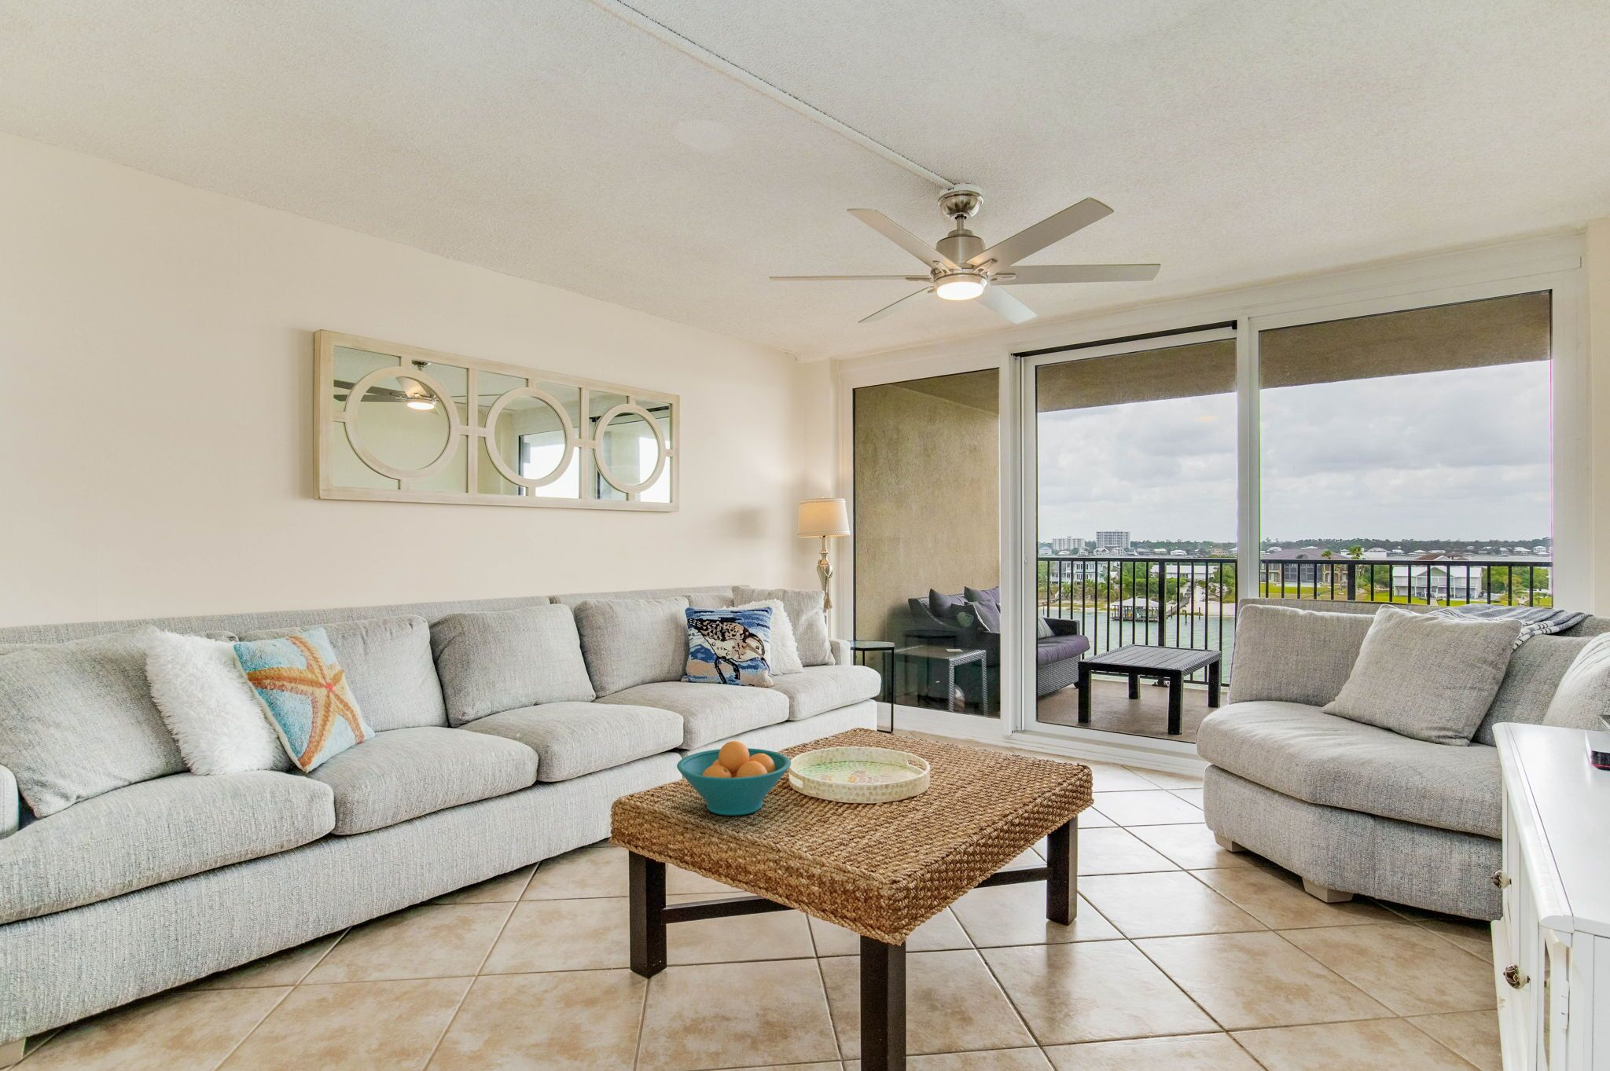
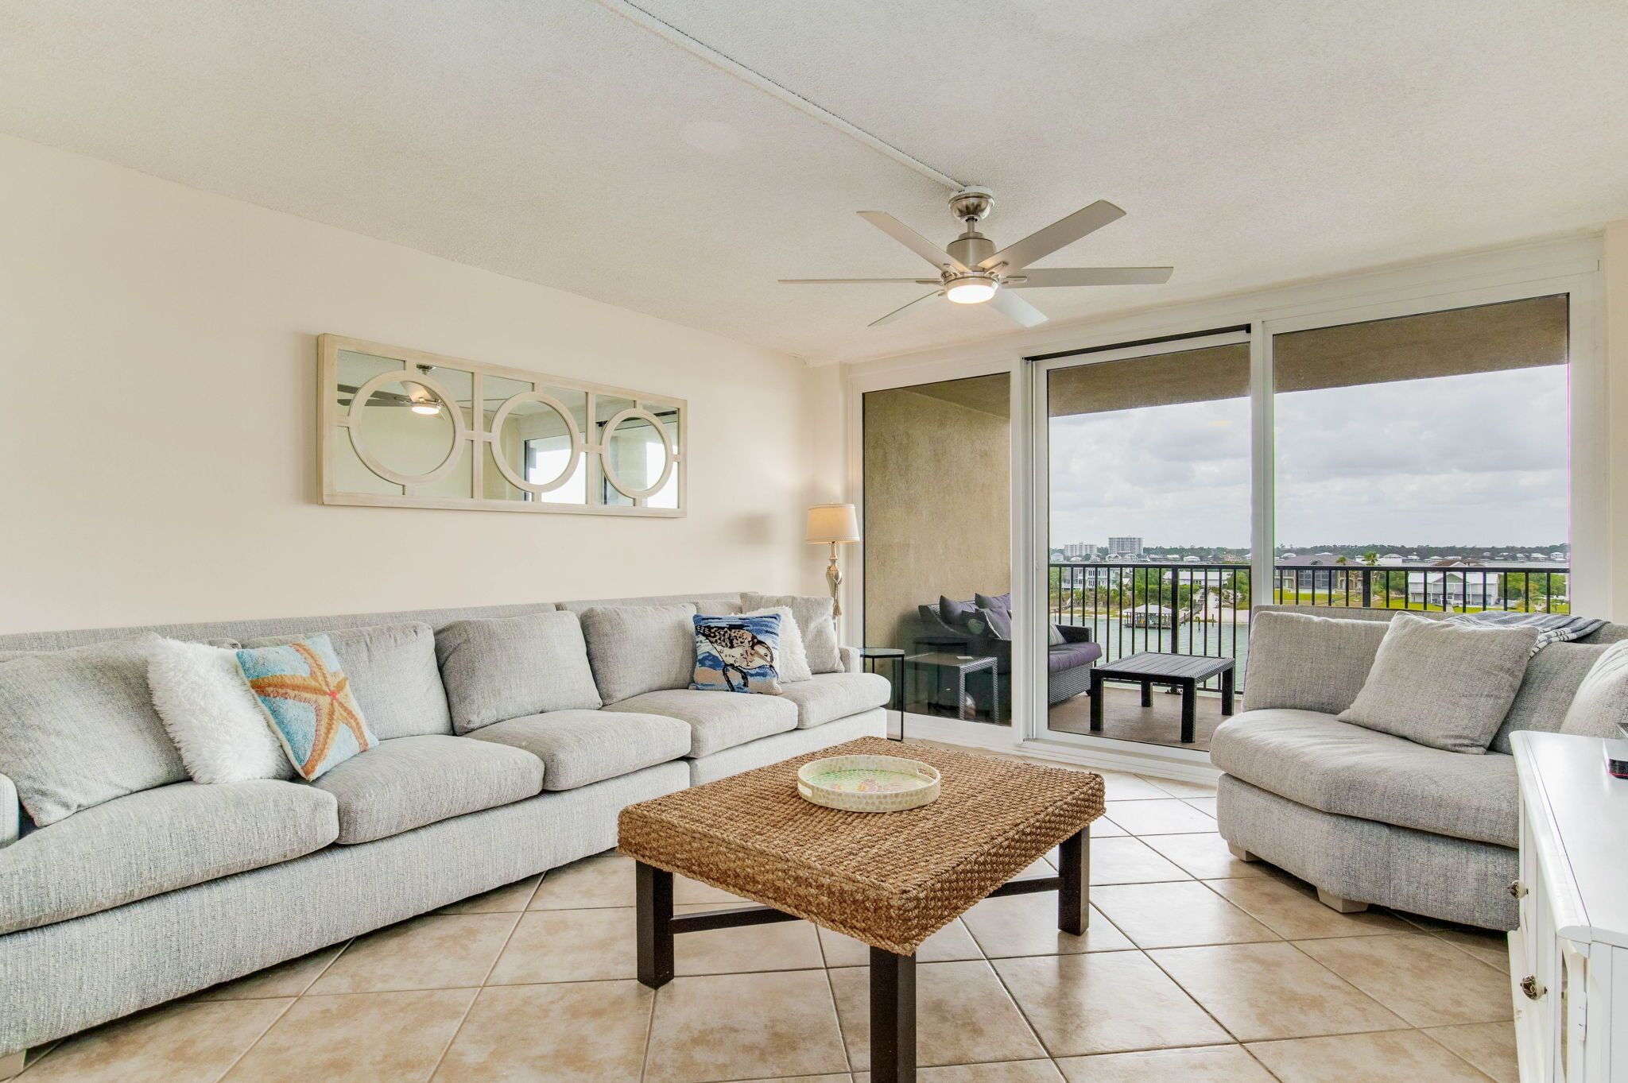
- fruit bowl (734, 775)
